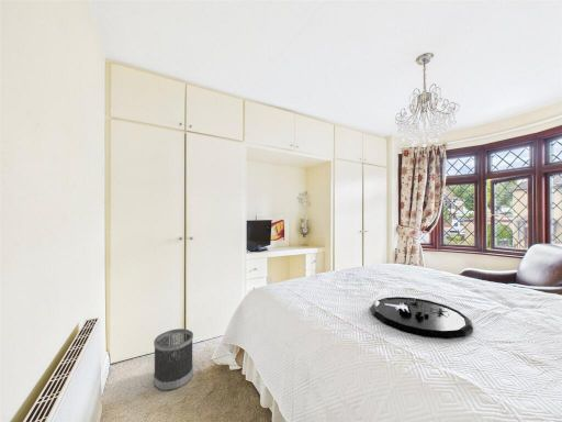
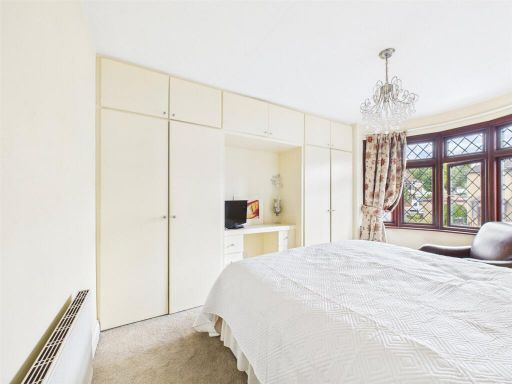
- wastebasket (173, 357)
- decorative tray (417, 304)
